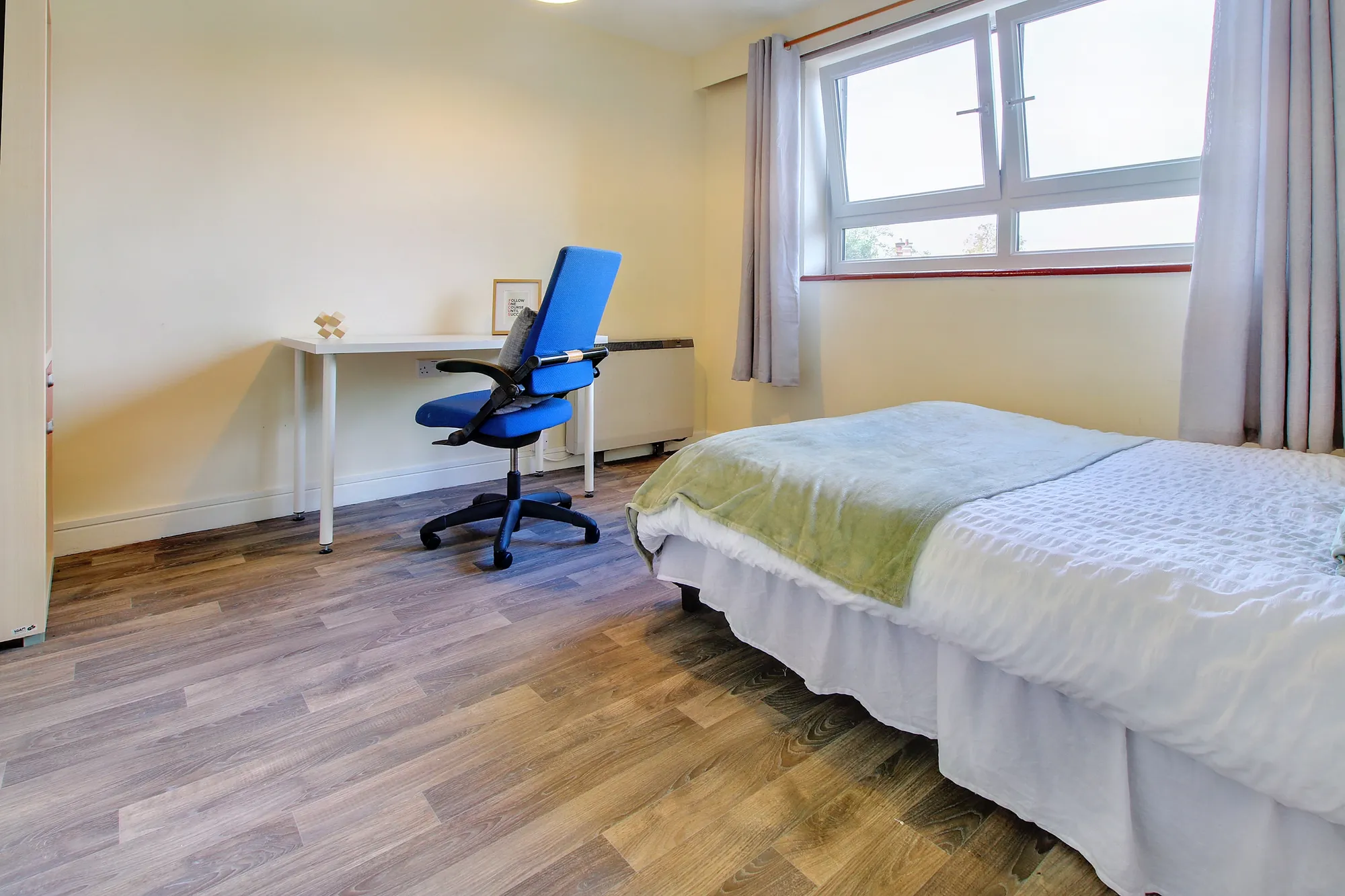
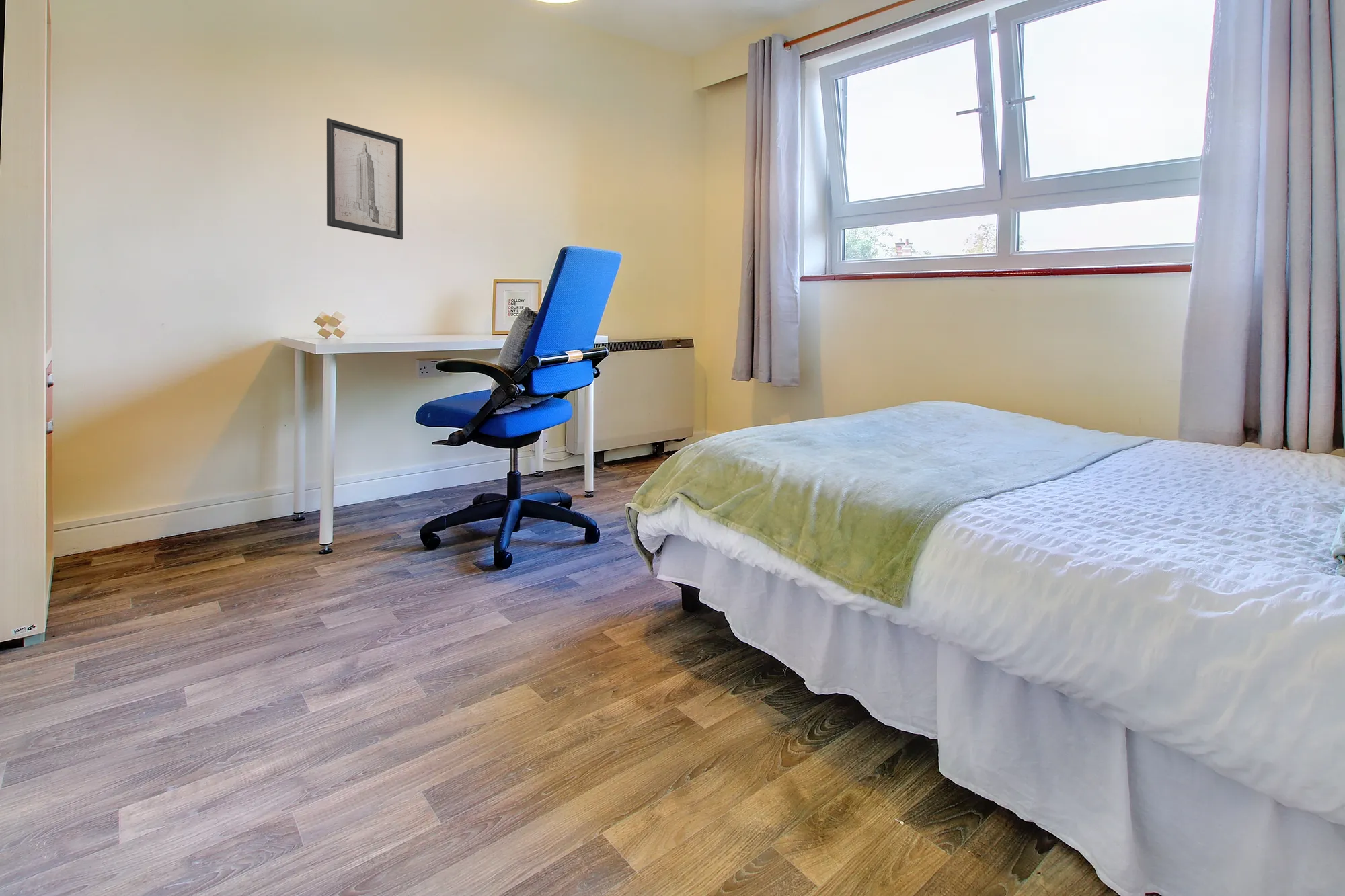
+ wall art (366, 181)
